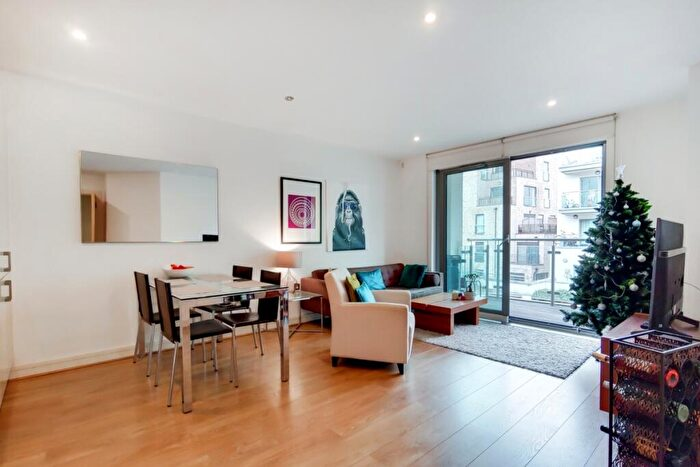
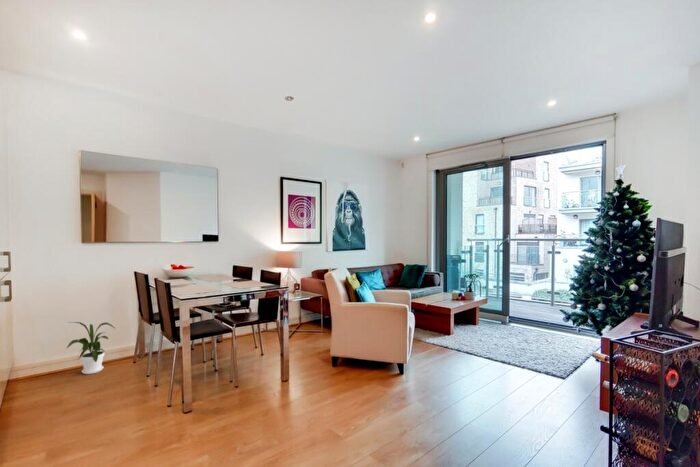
+ house plant (90, 345)
